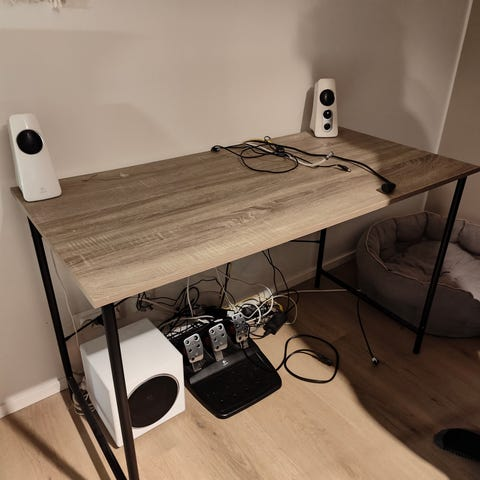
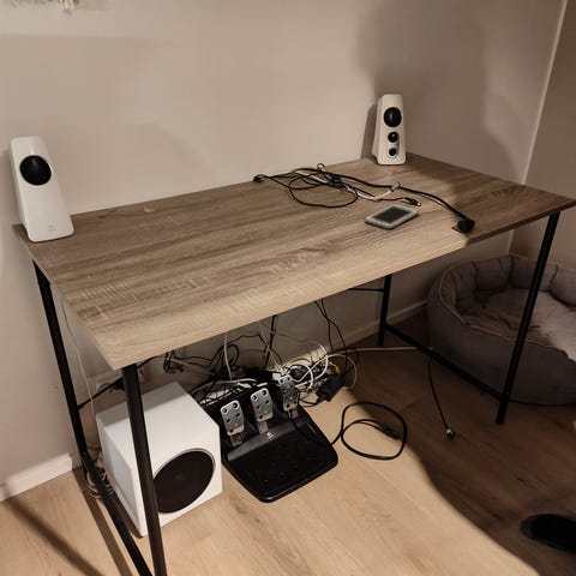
+ cell phone (391, 216)
